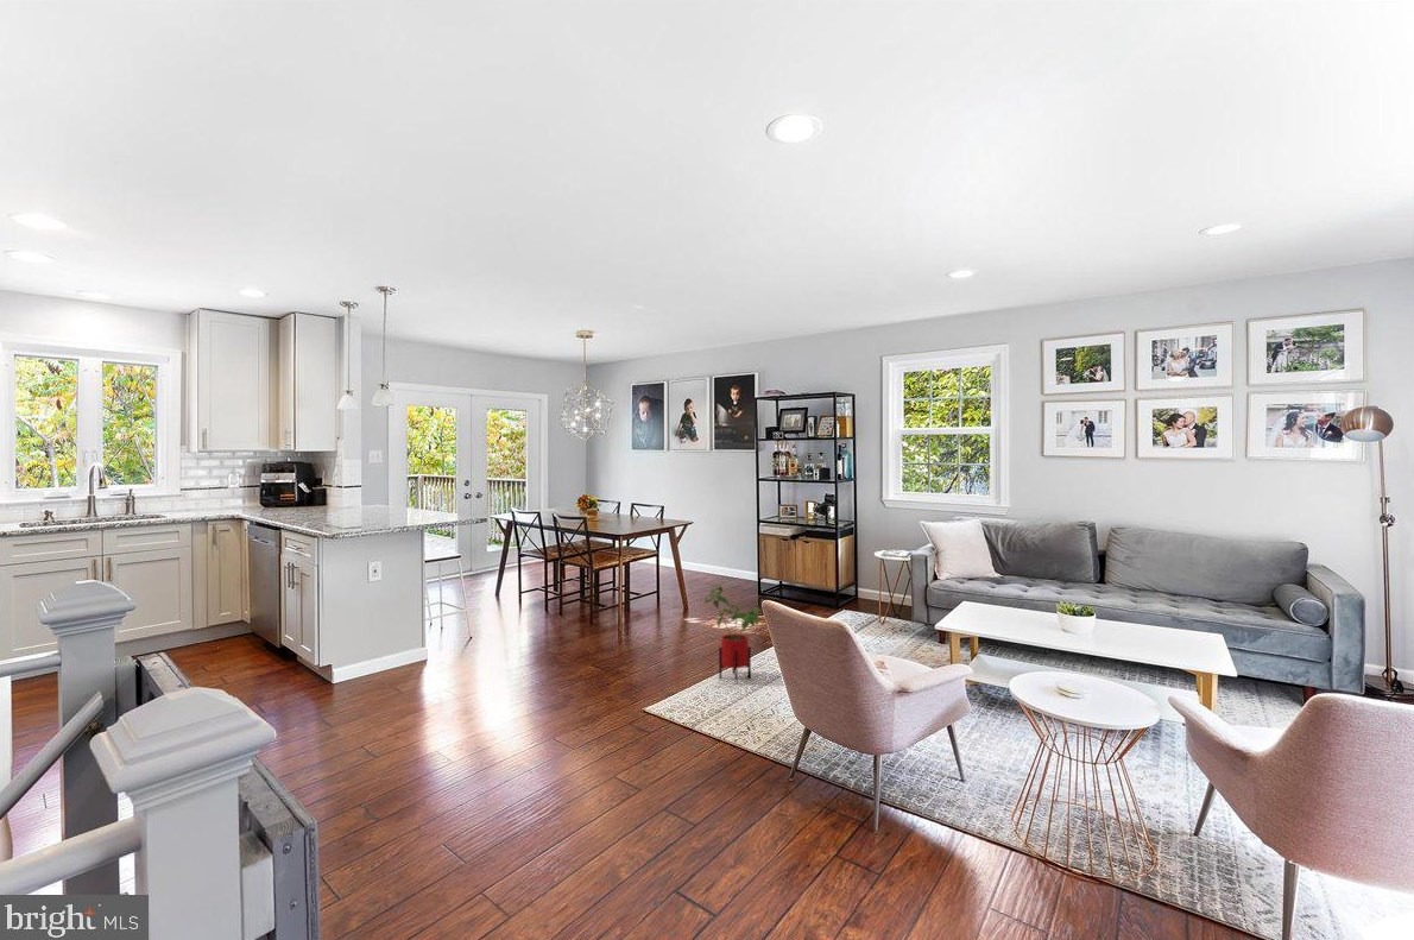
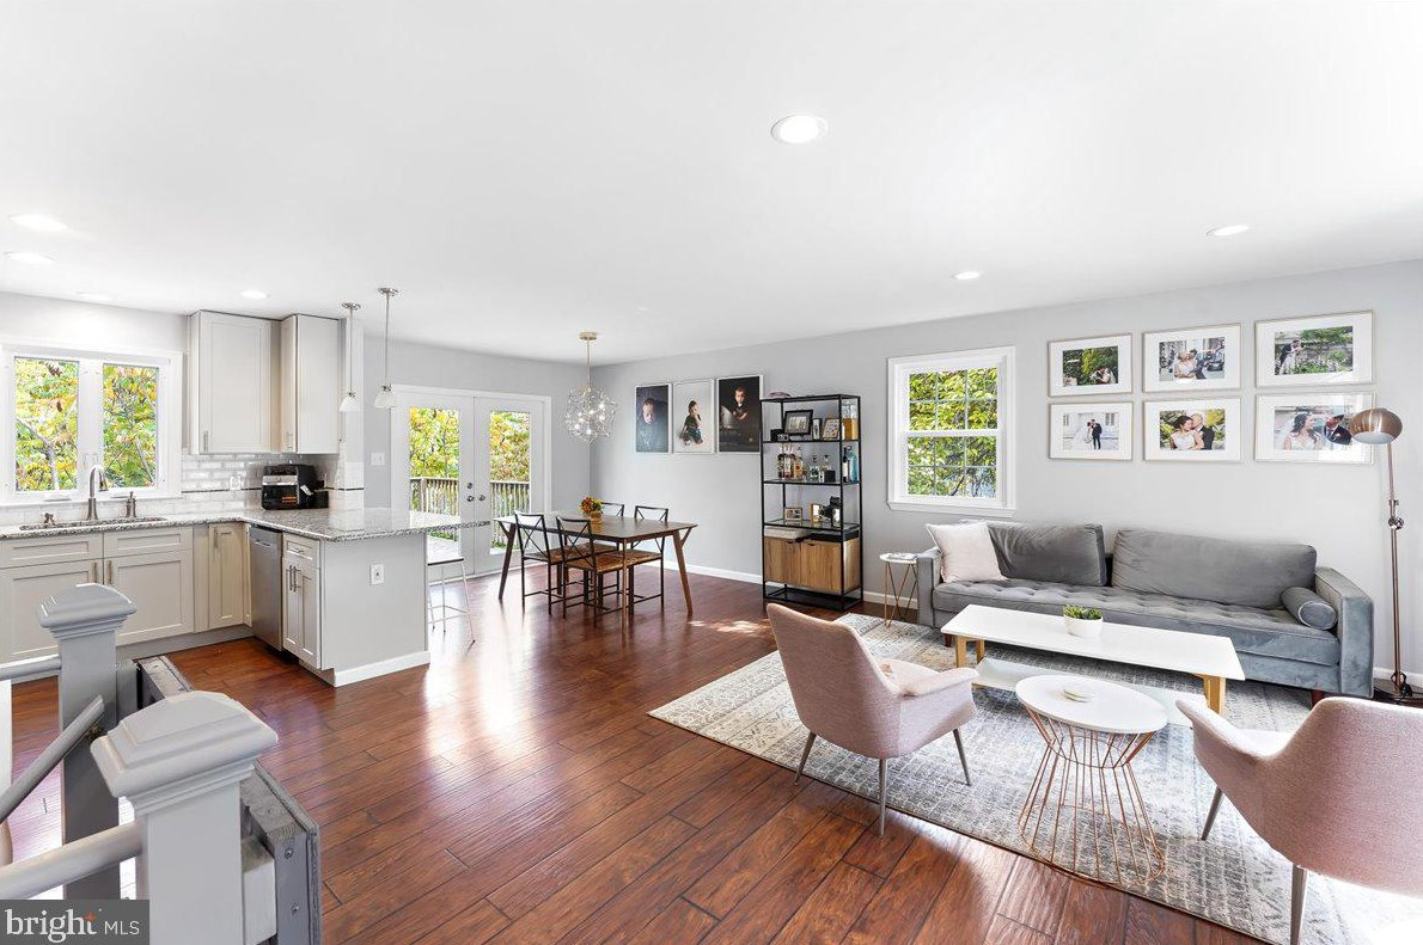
- house plant (730, 632)
